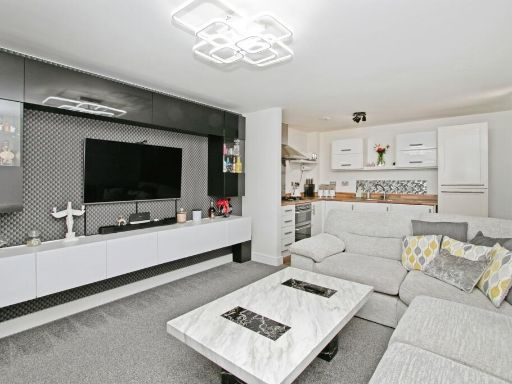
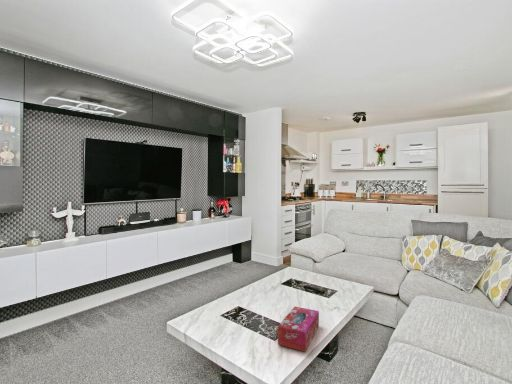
+ tissue box (299, 326)
